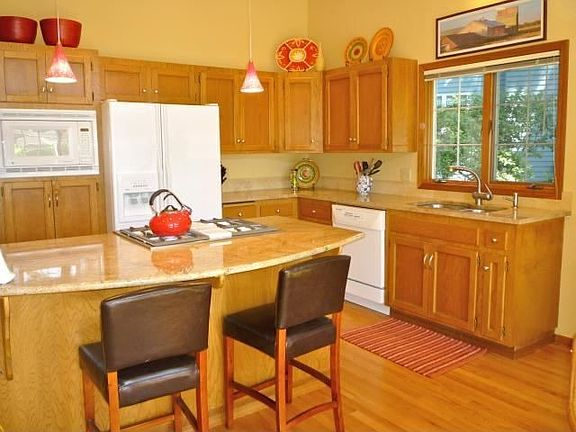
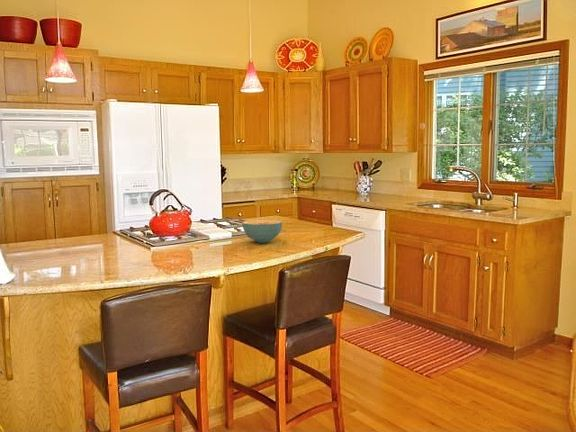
+ cereal bowl (262, 231)
